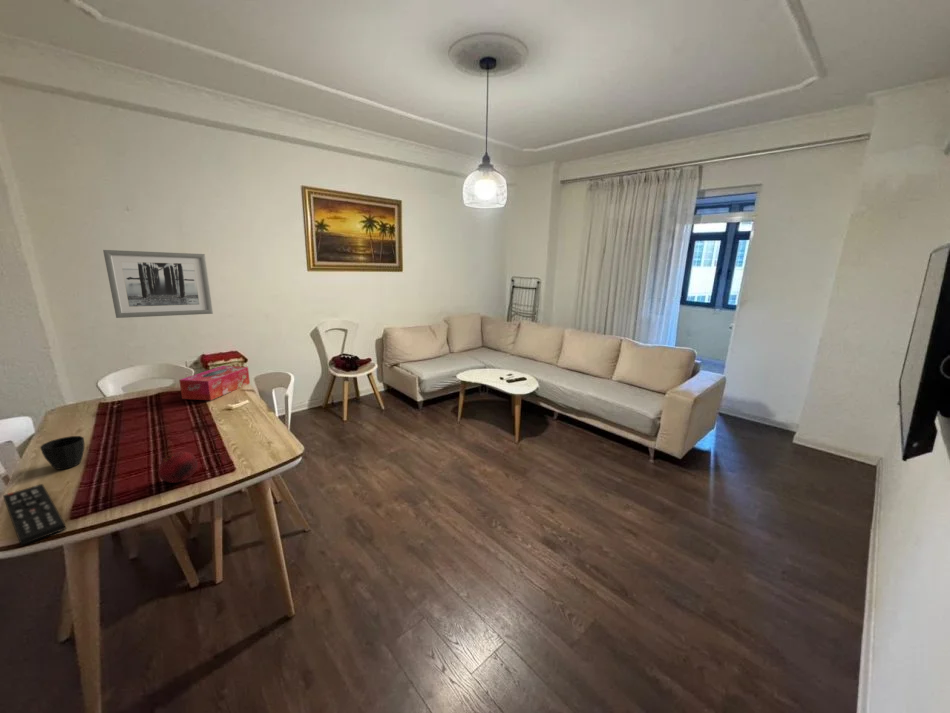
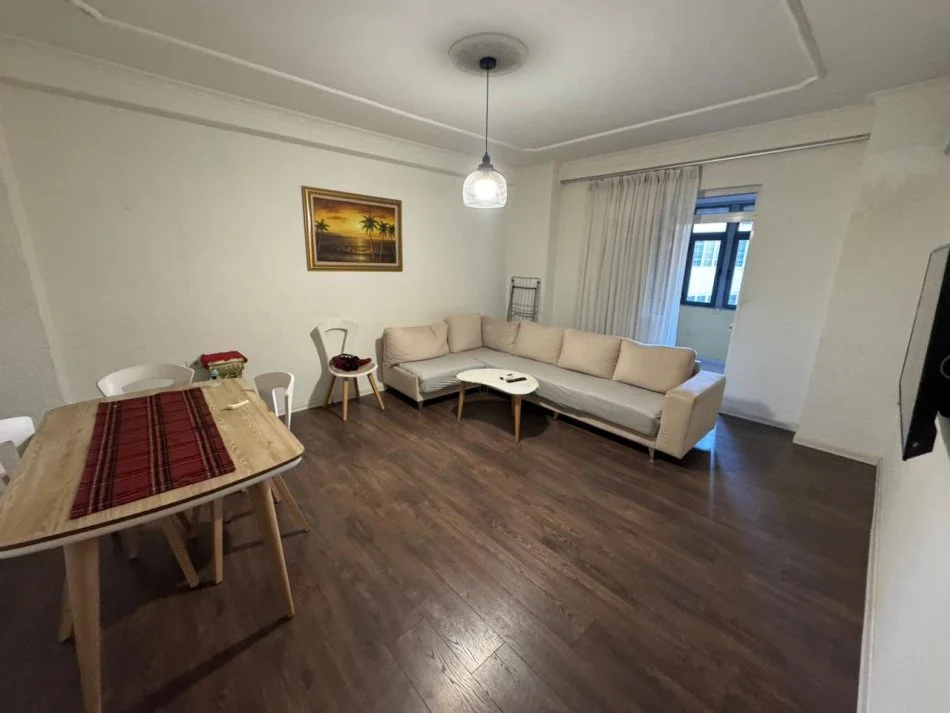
- remote control (32, 510)
- tissue box (217, 381)
- wall art (162, 284)
- fruit (177, 466)
- cup (67, 452)
